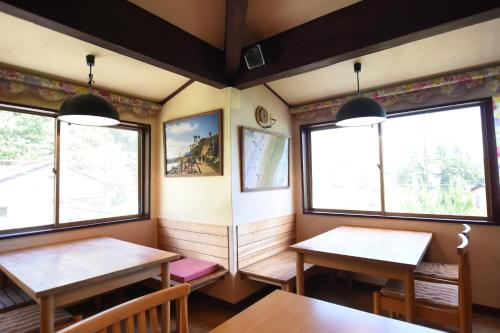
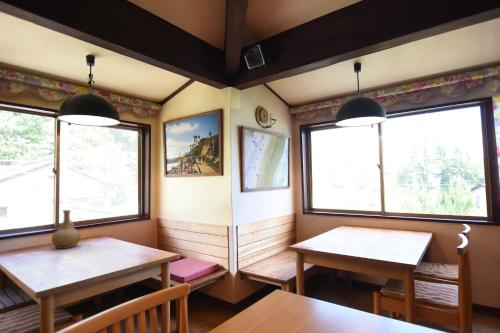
+ vase (66, 228)
